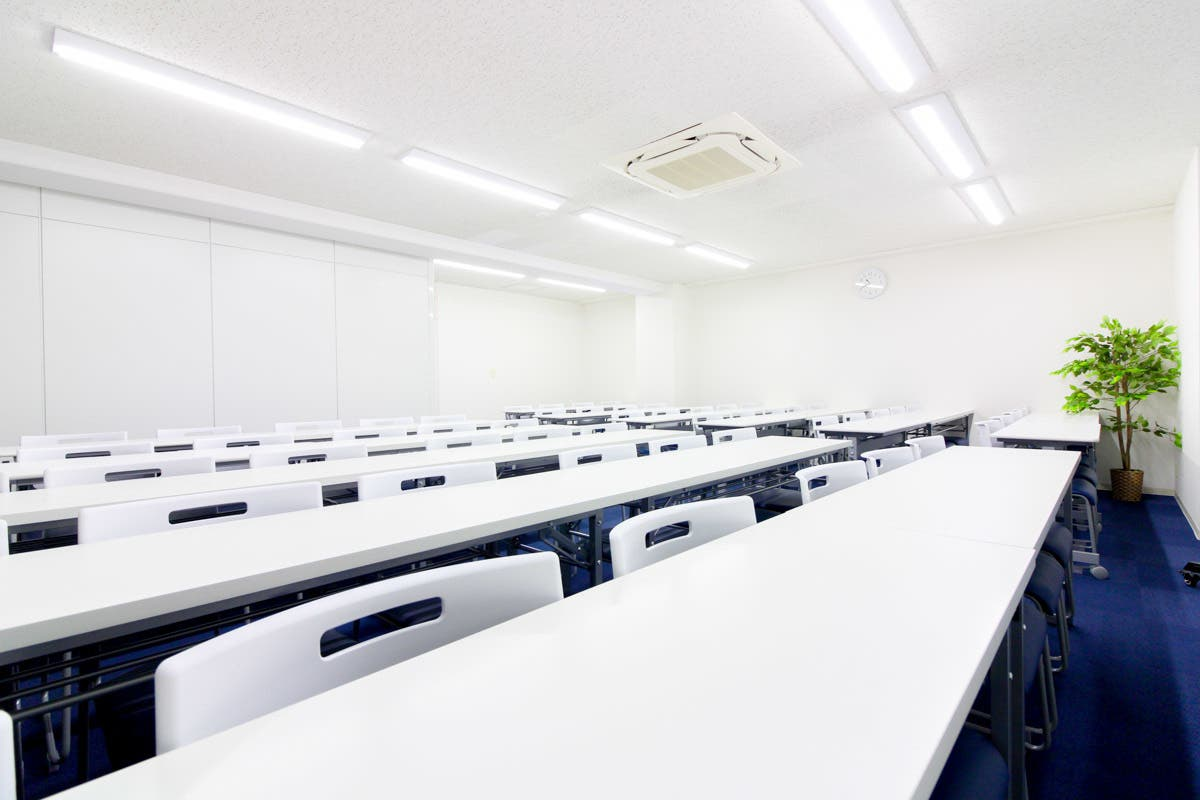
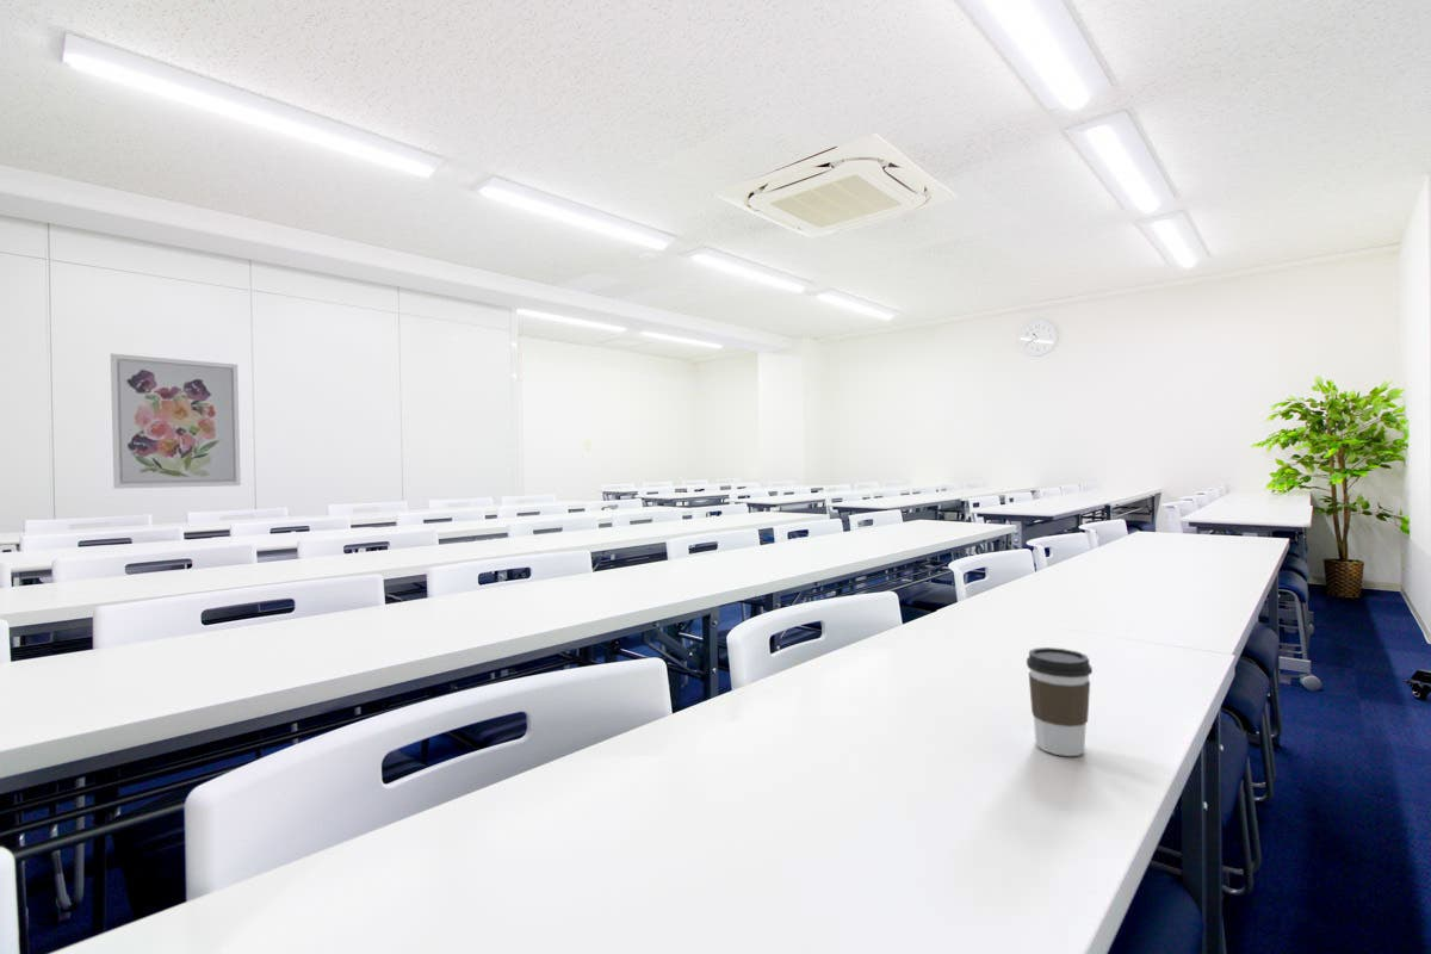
+ coffee cup (1058, 700)
+ wall art (179, 423)
